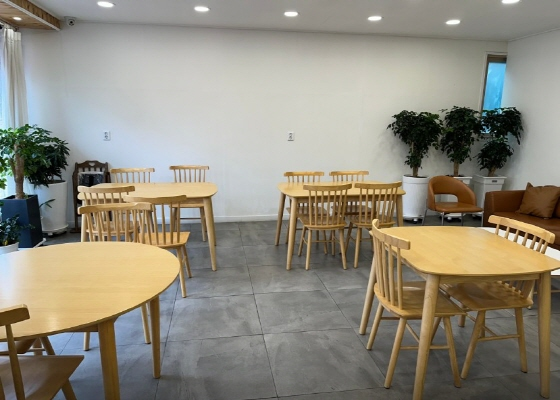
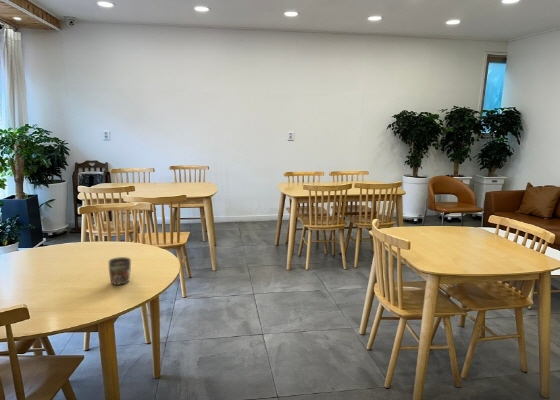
+ mug (121, 269)
